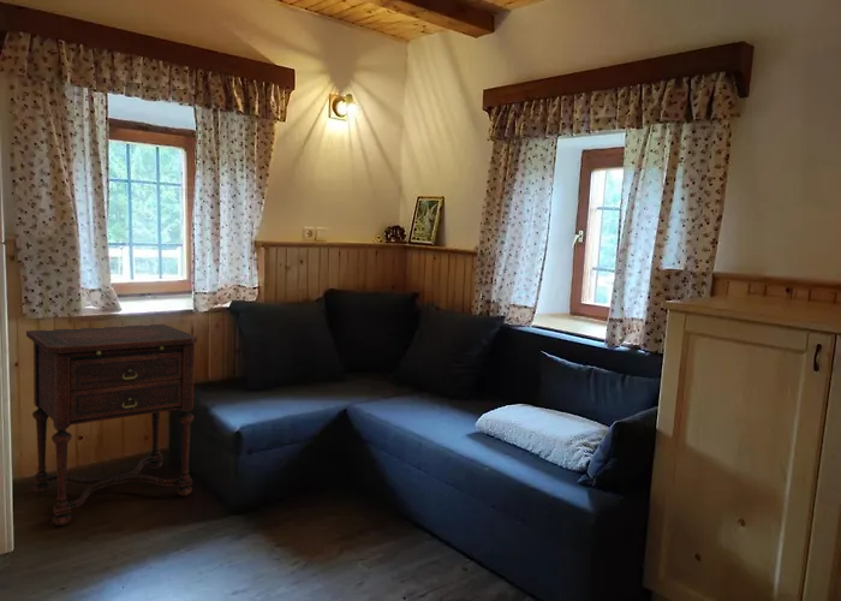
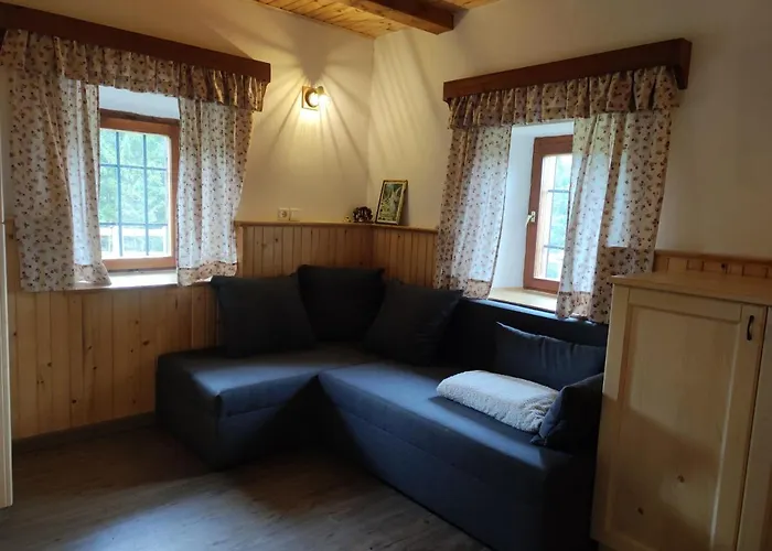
- side table (113, 415)
